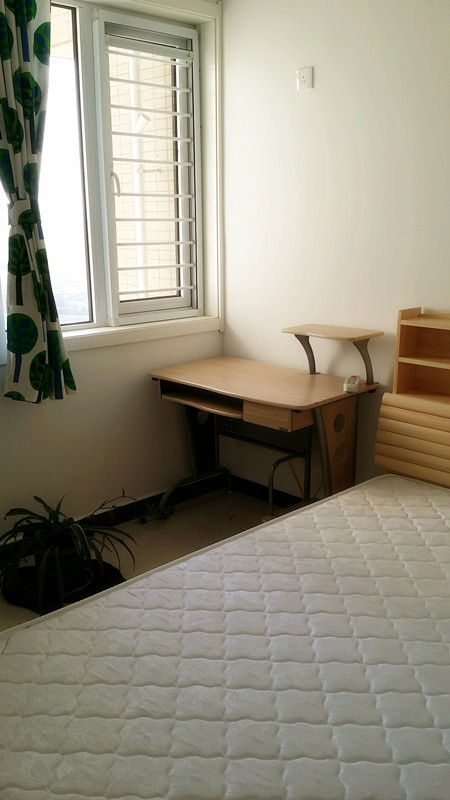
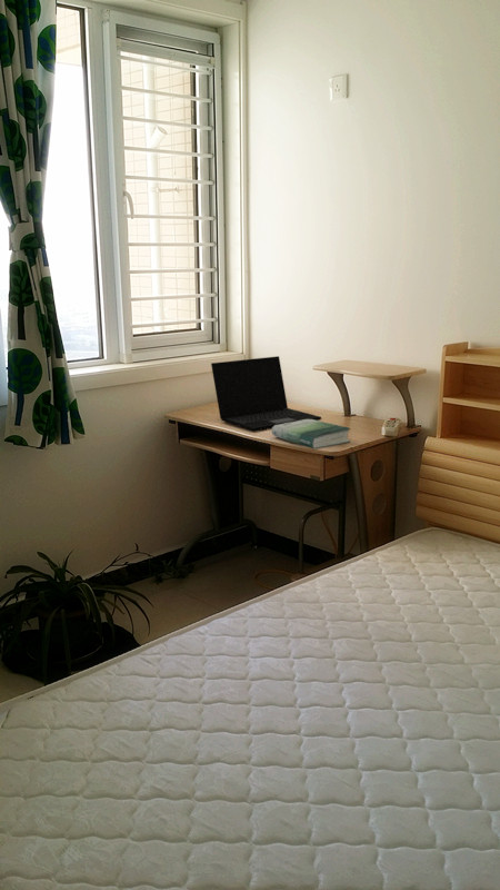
+ laptop (266, 390)
+ book (310, 432)
